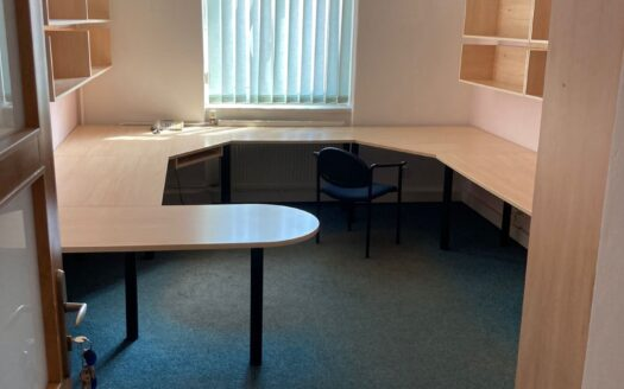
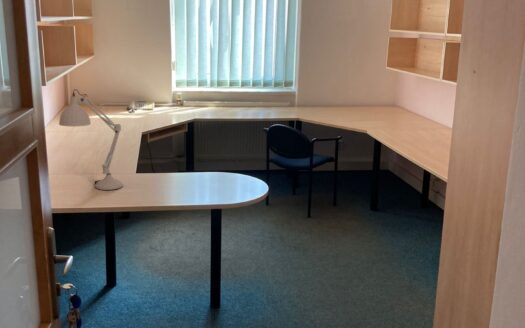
+ desk lamp (86, 125)
